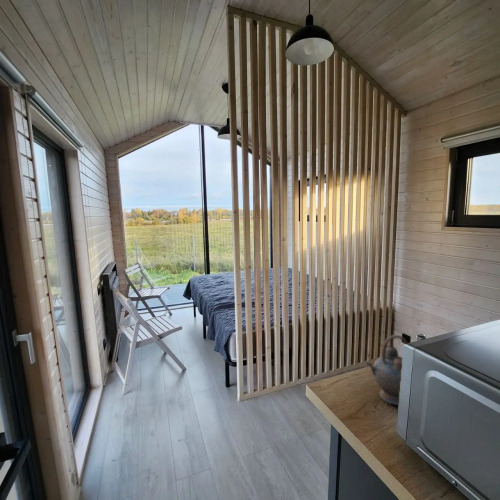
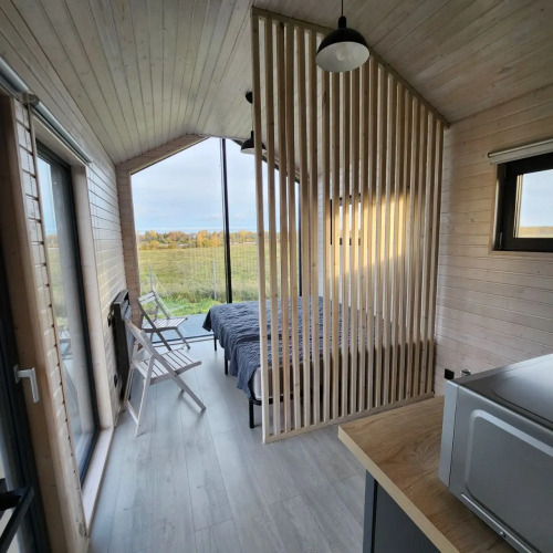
- teapot (389, 366)
